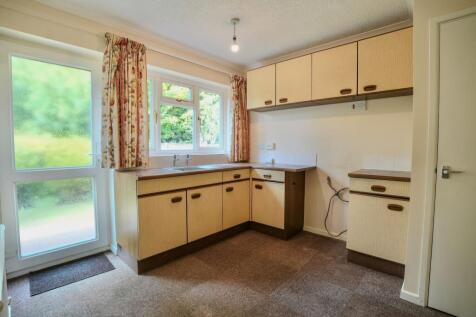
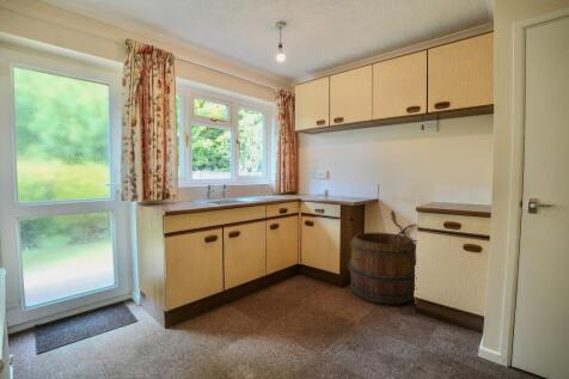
+ barrel (381, 264)
